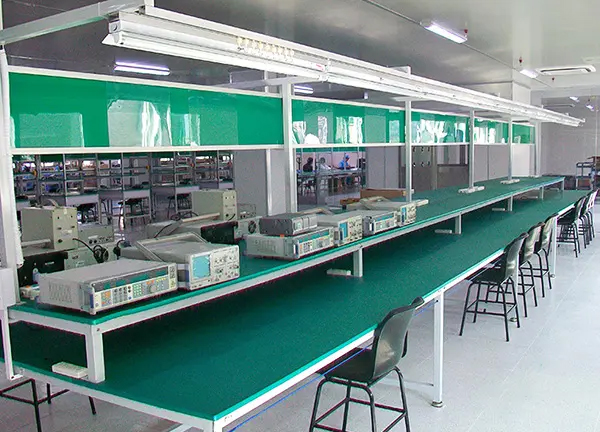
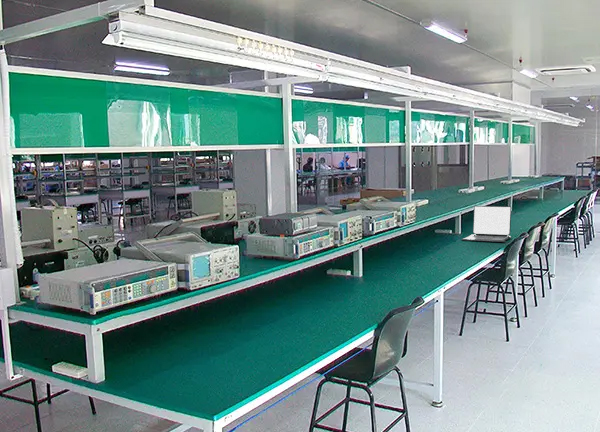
+ laptop (487, 223)
